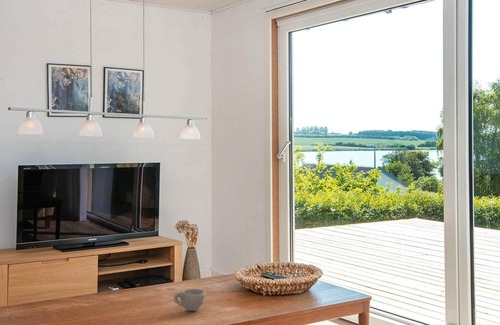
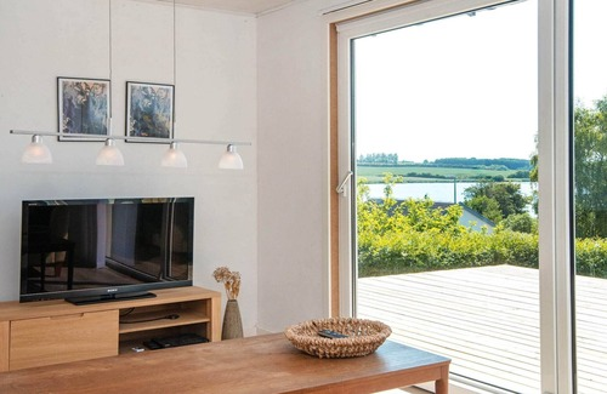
- cup (189, 300)
